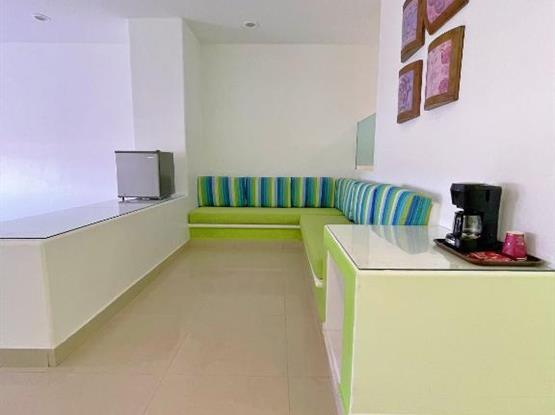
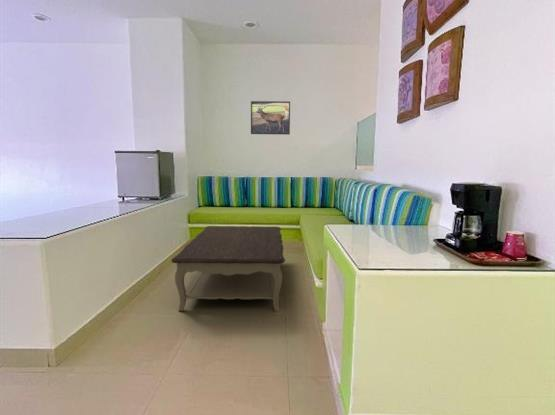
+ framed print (270, 117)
+ coffee table (237, 260)
